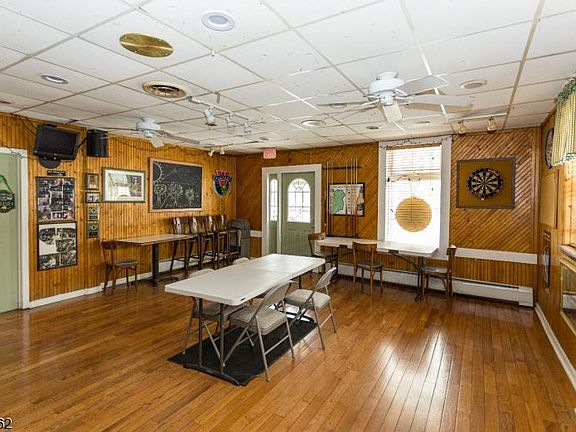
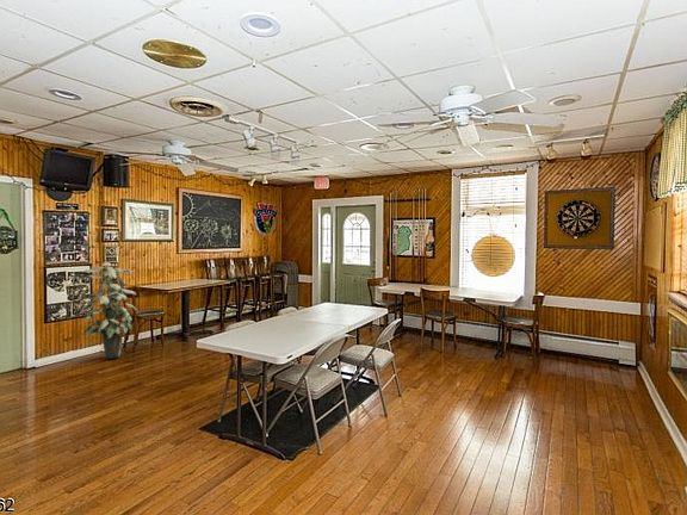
+ indoor plant (109, 310)
